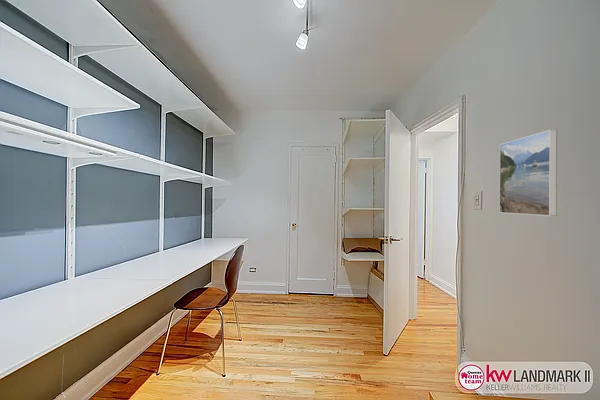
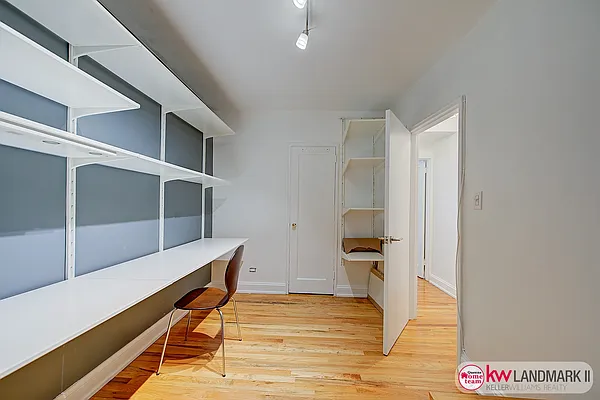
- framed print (524, 176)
